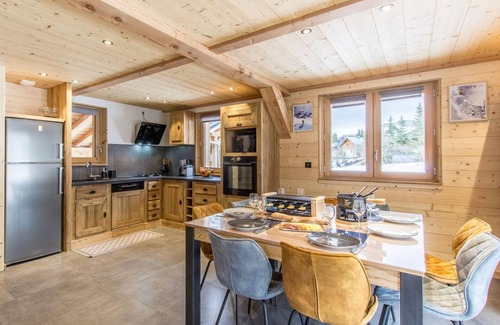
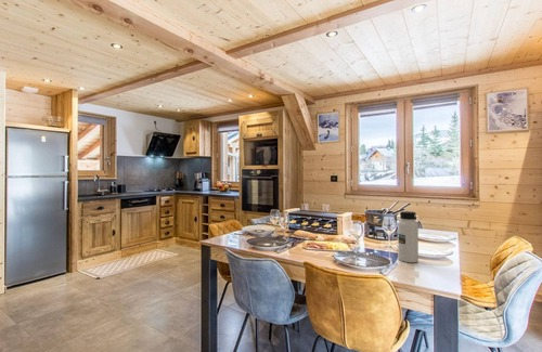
+ water bottle (408, 235)
